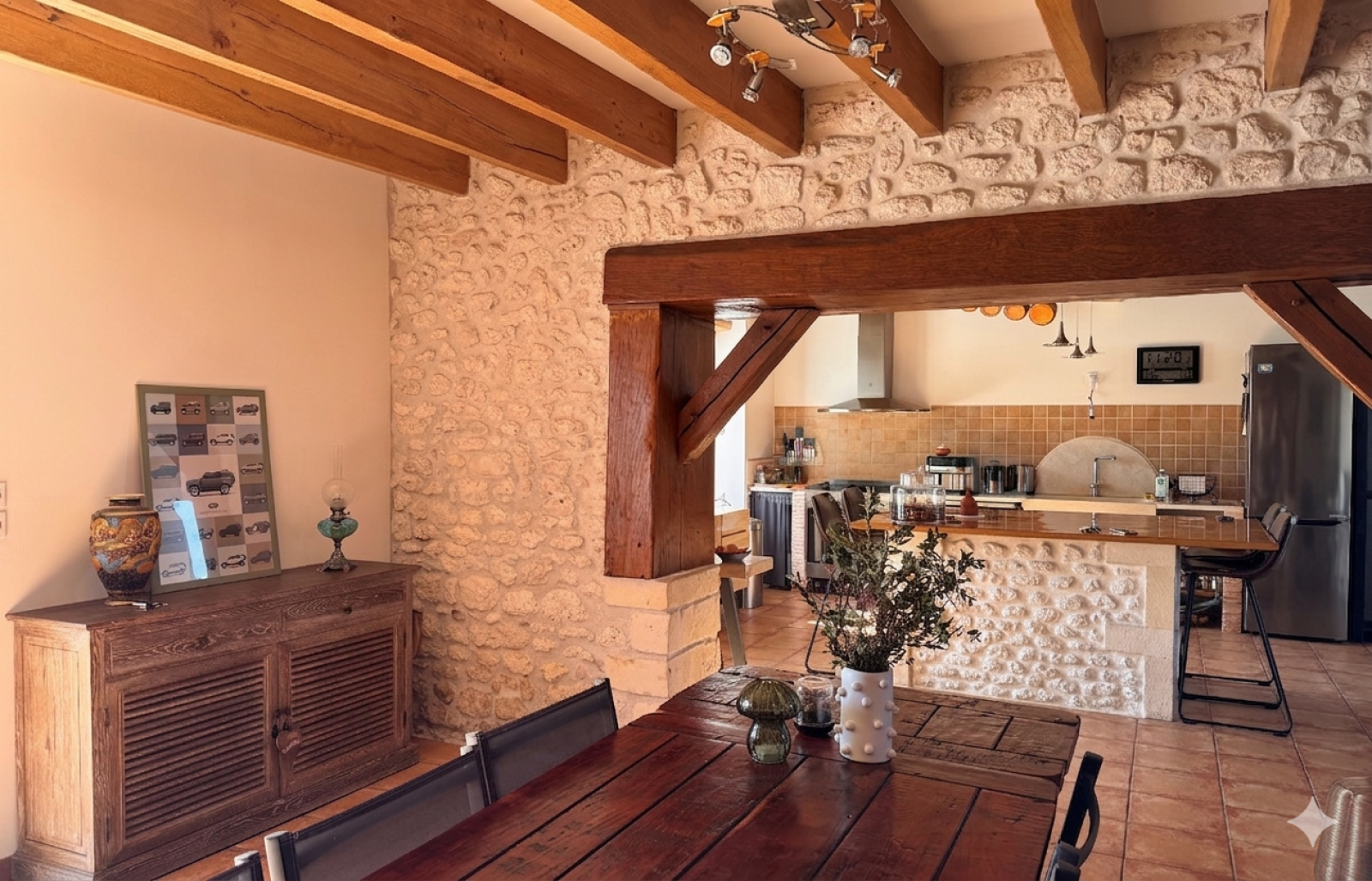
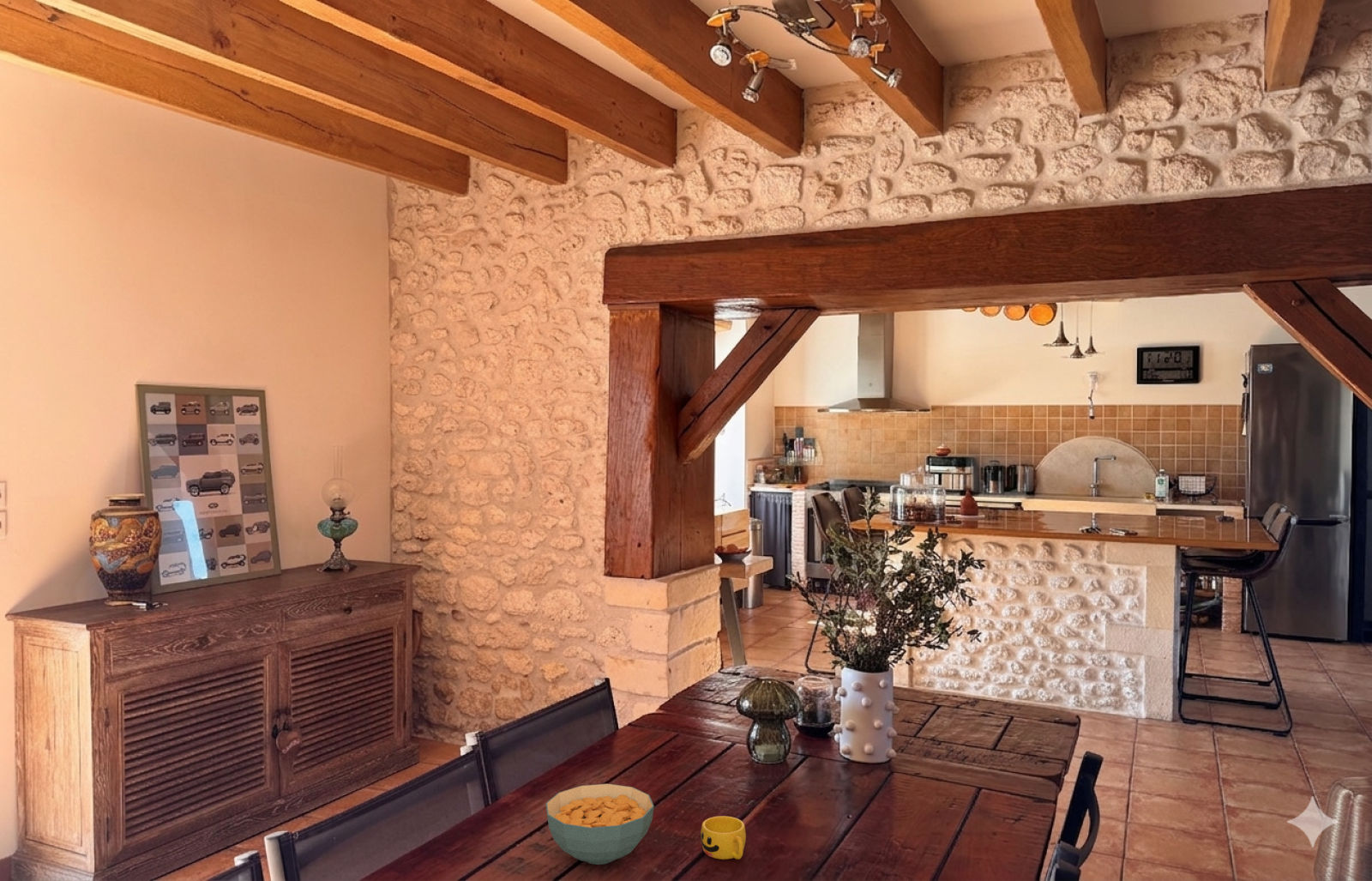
+ cup (726, 841)
+ cereal bowl (599, 830)
